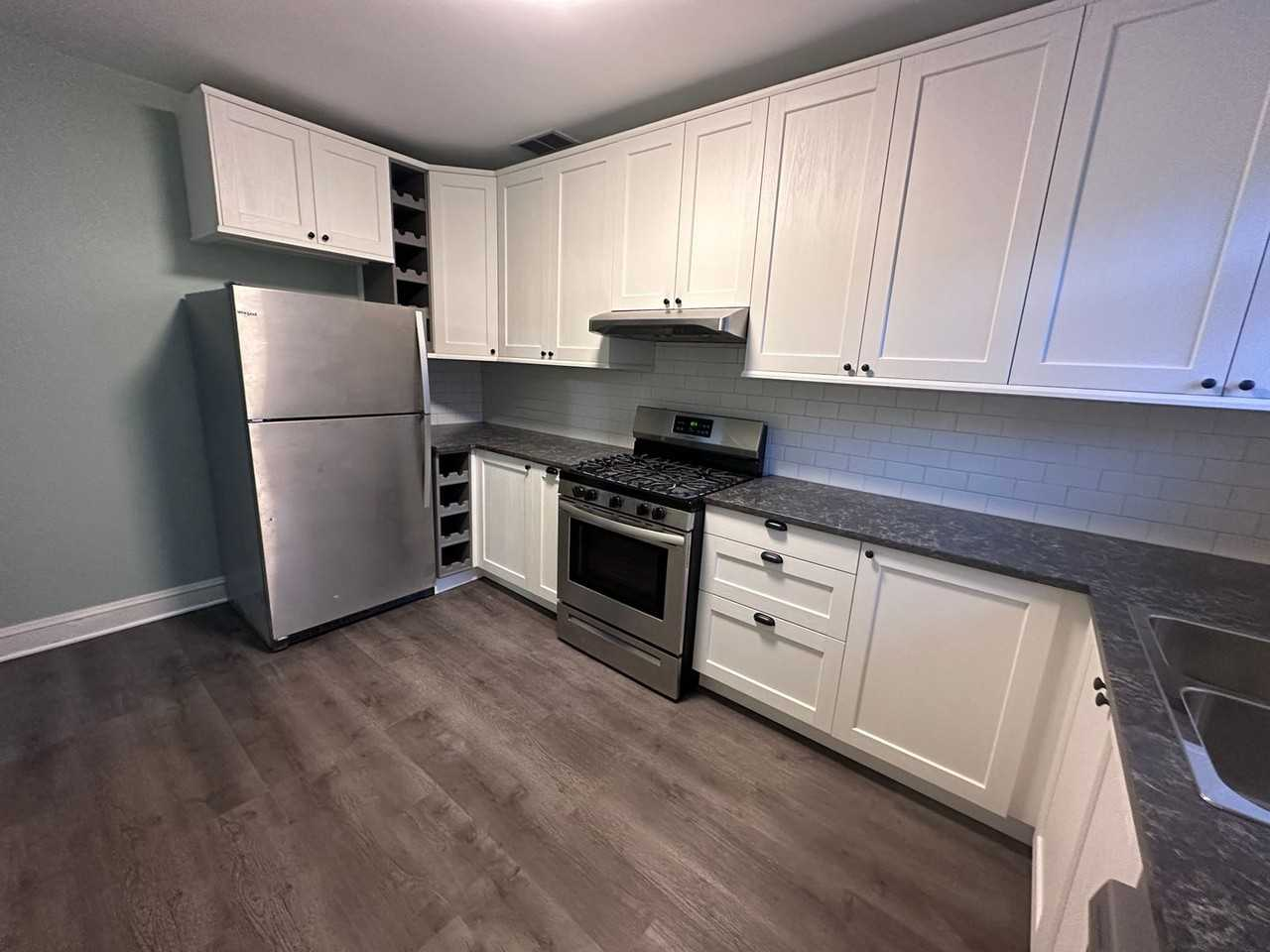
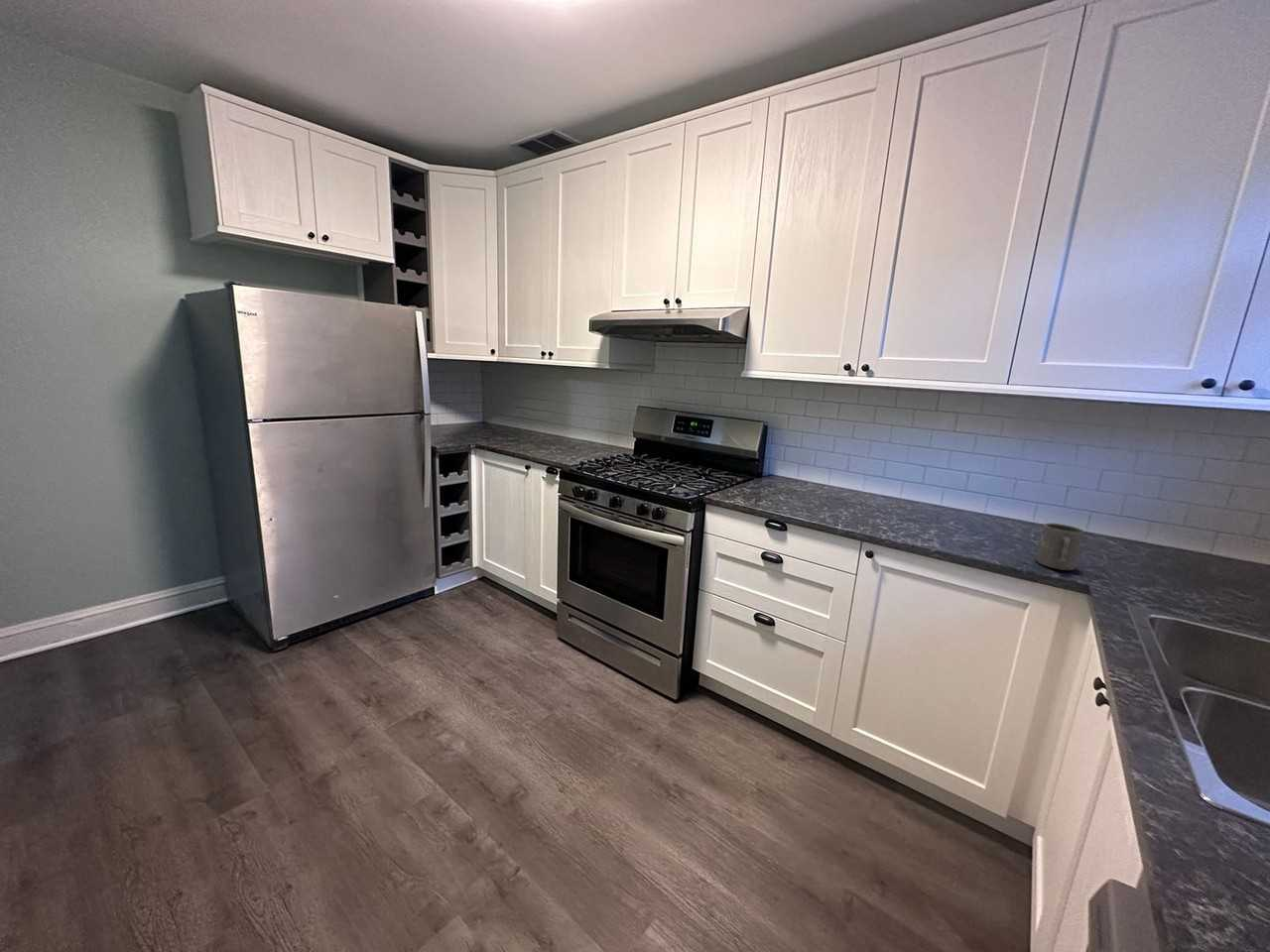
+ mug (1060, 547)
